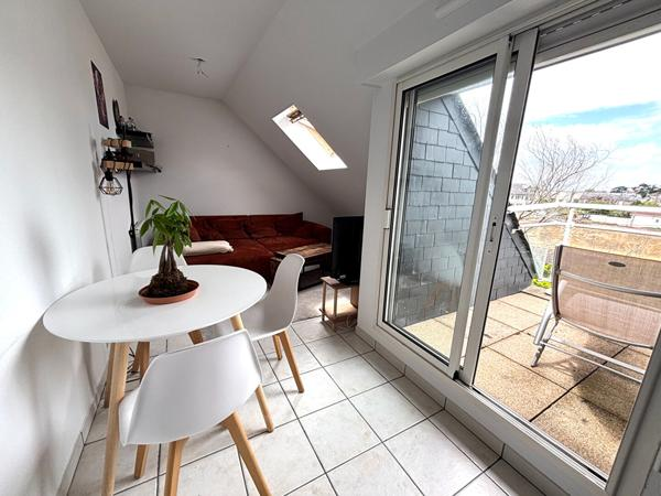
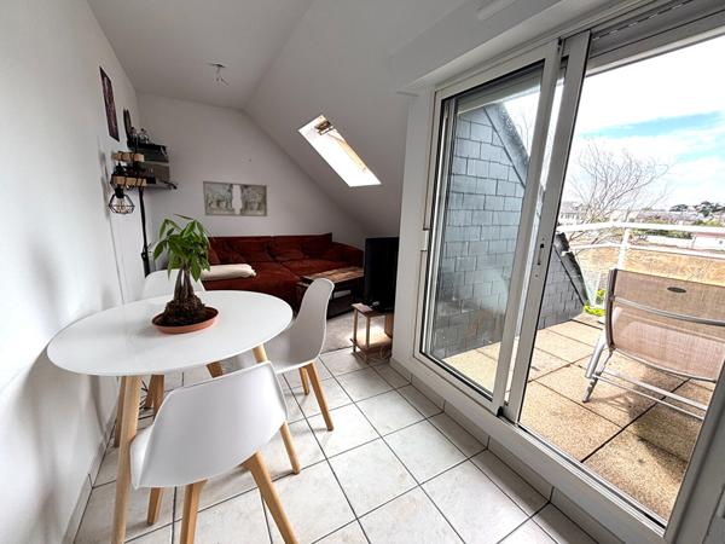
+ relief panel (240, 198)
